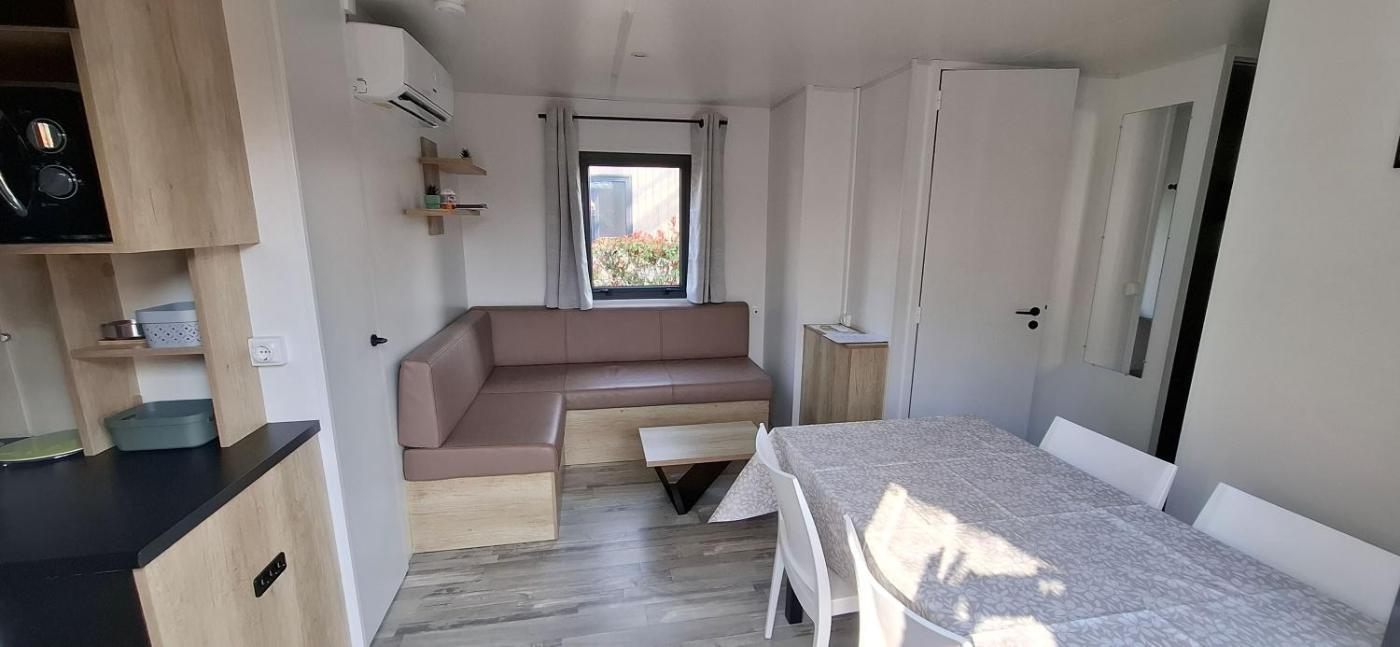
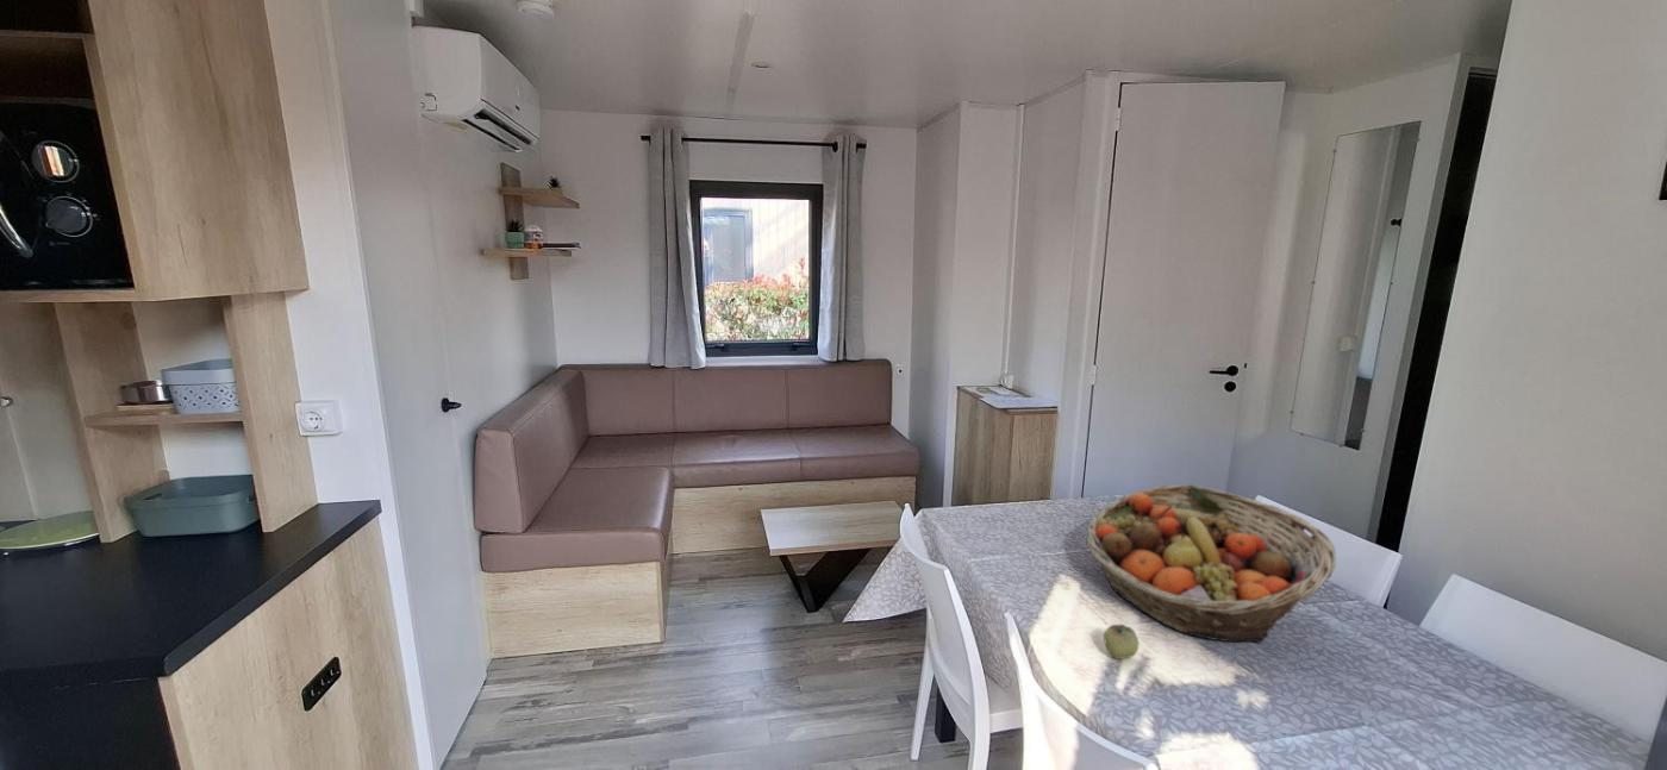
+ apple (1122, 640)
+ fruit basket (1194, 553)
